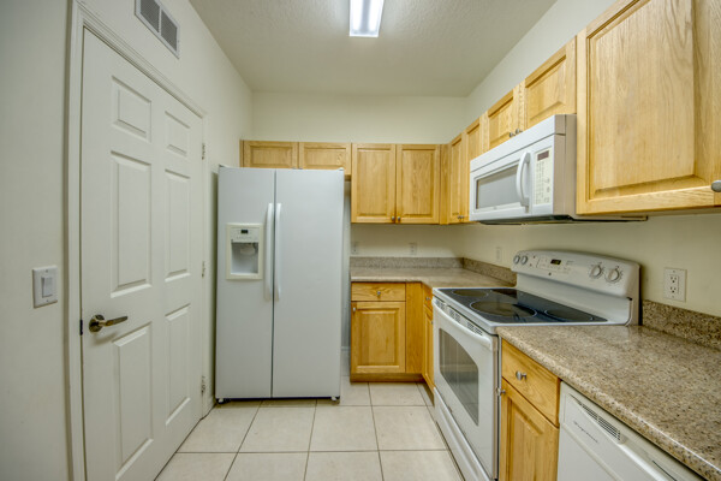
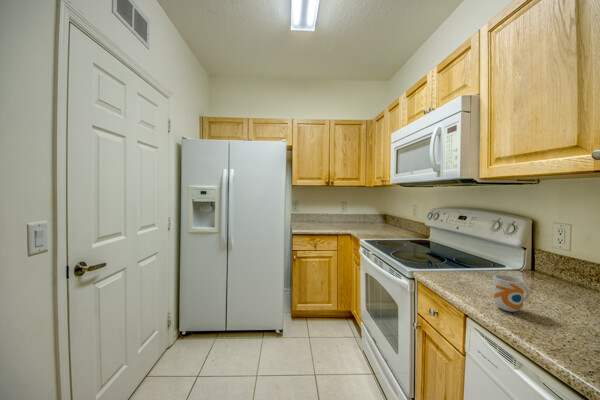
+ mug (510, 294)
